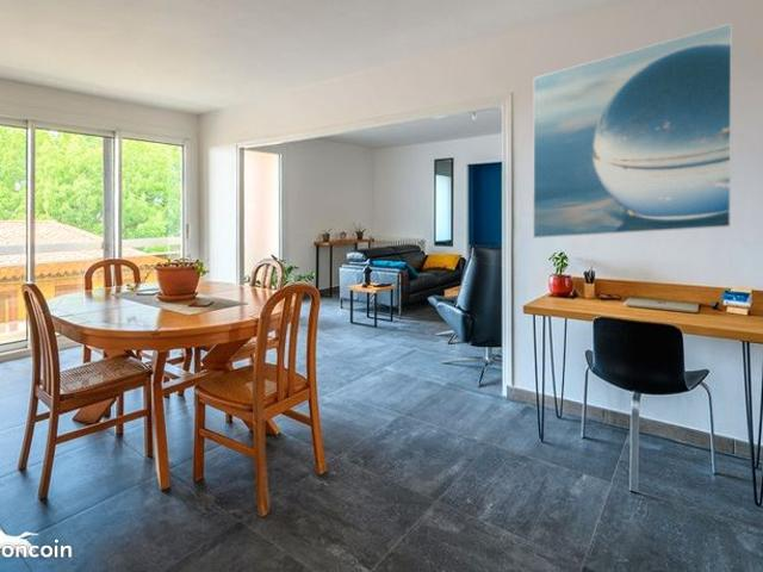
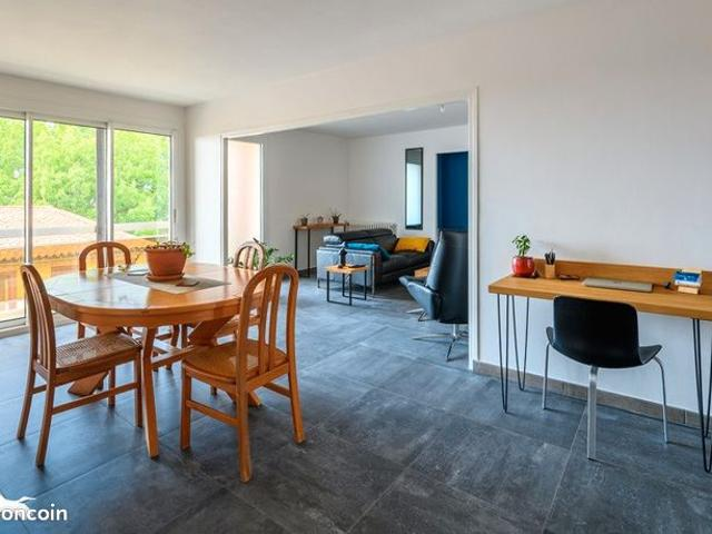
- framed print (621, 143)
